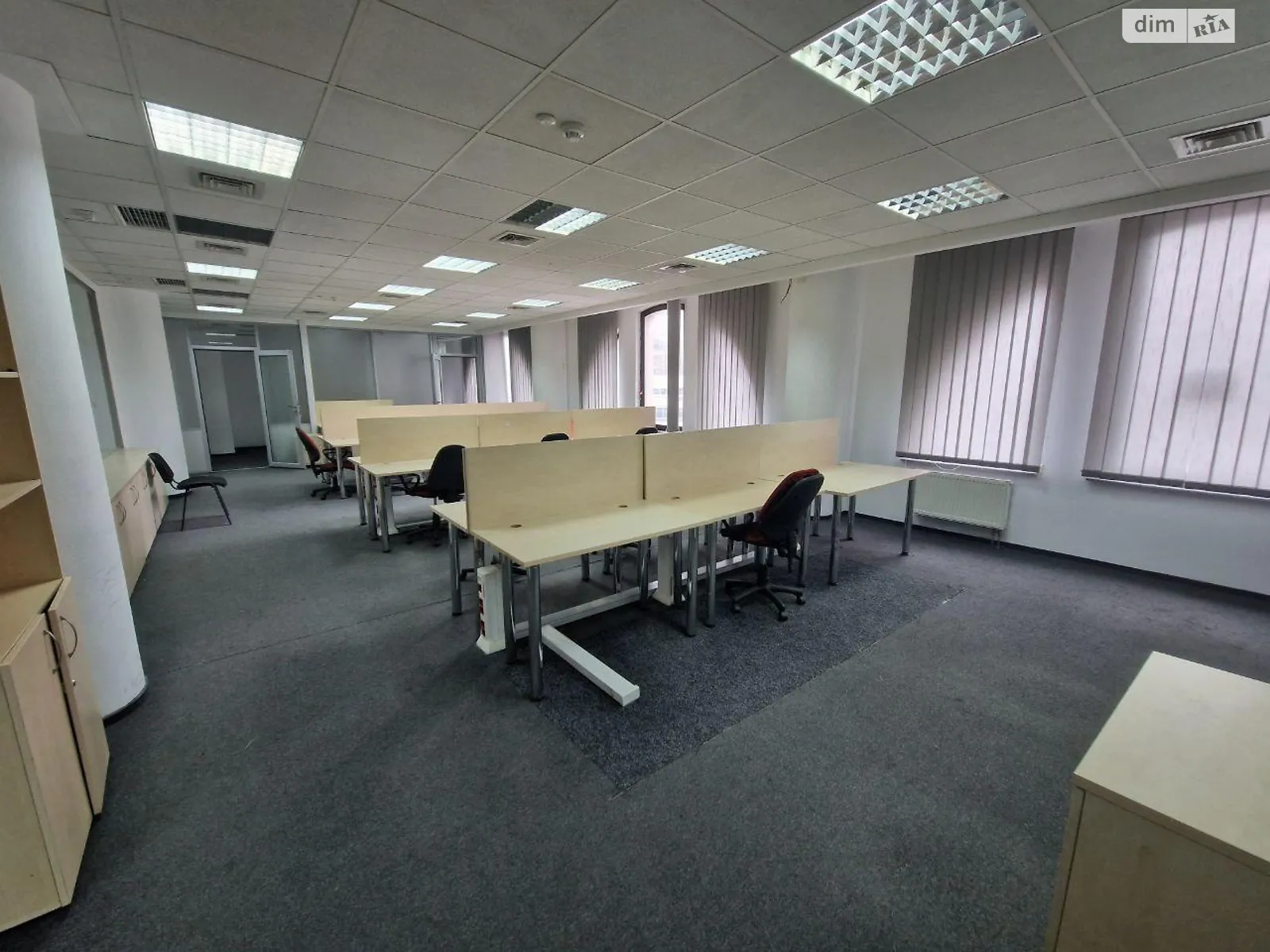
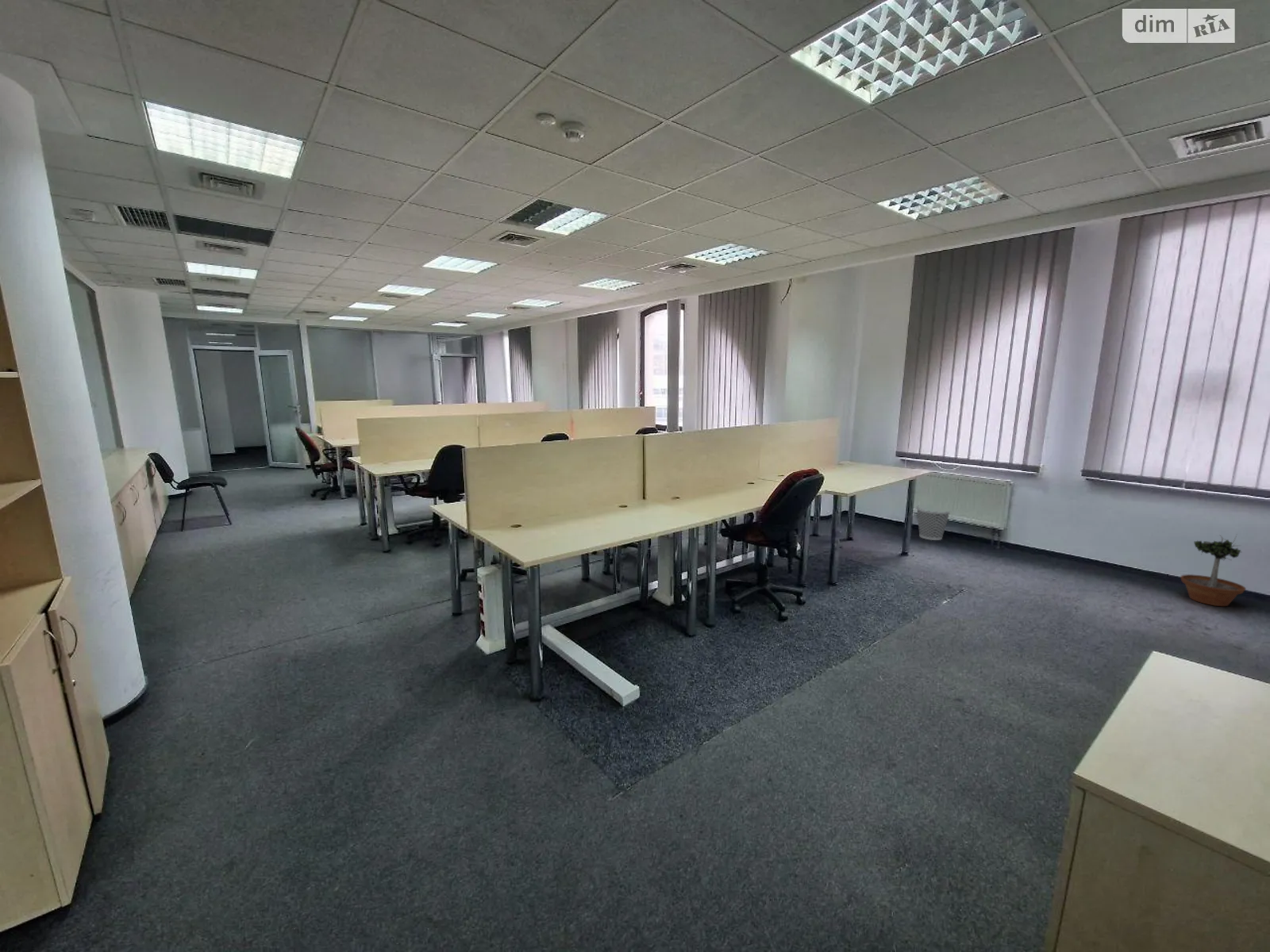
+ wastebasket (932, 523)
+ potted tree (1214, 567)
